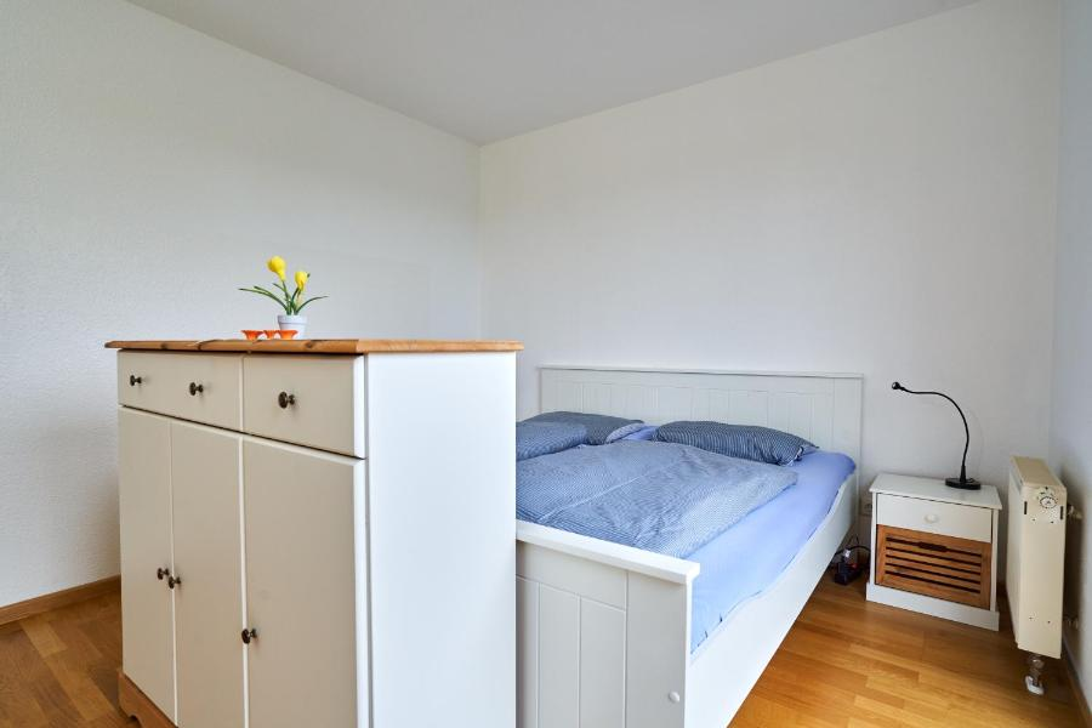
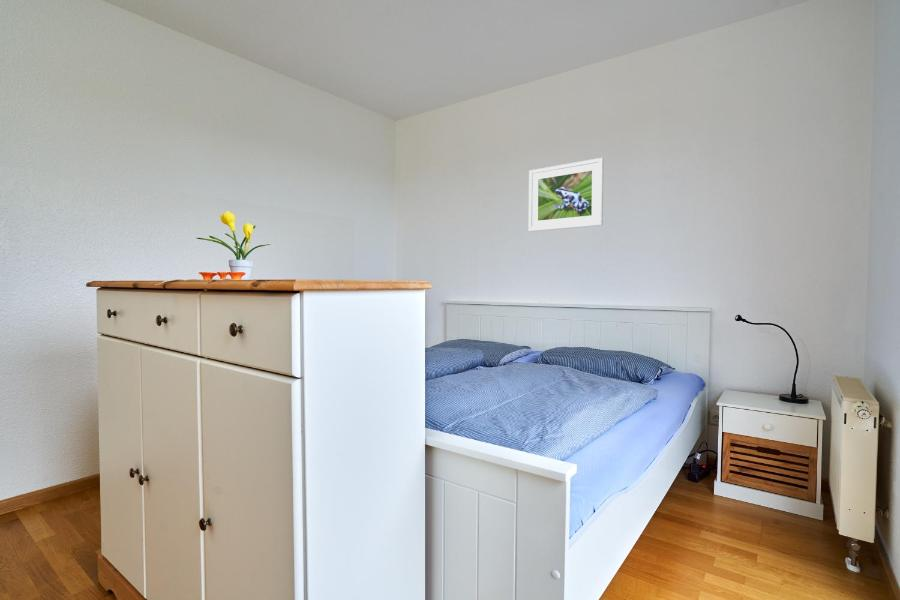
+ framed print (564, 196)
